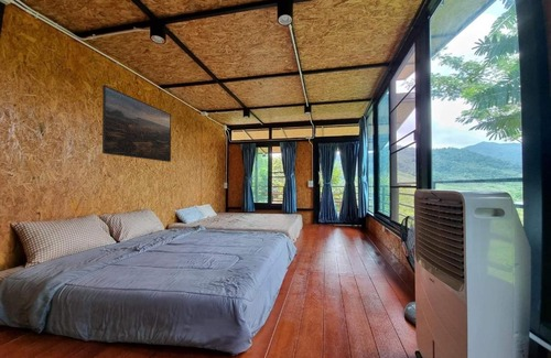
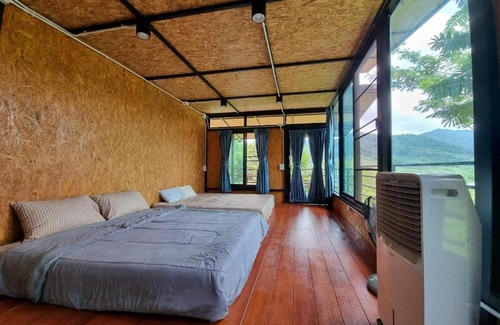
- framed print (142, 130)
